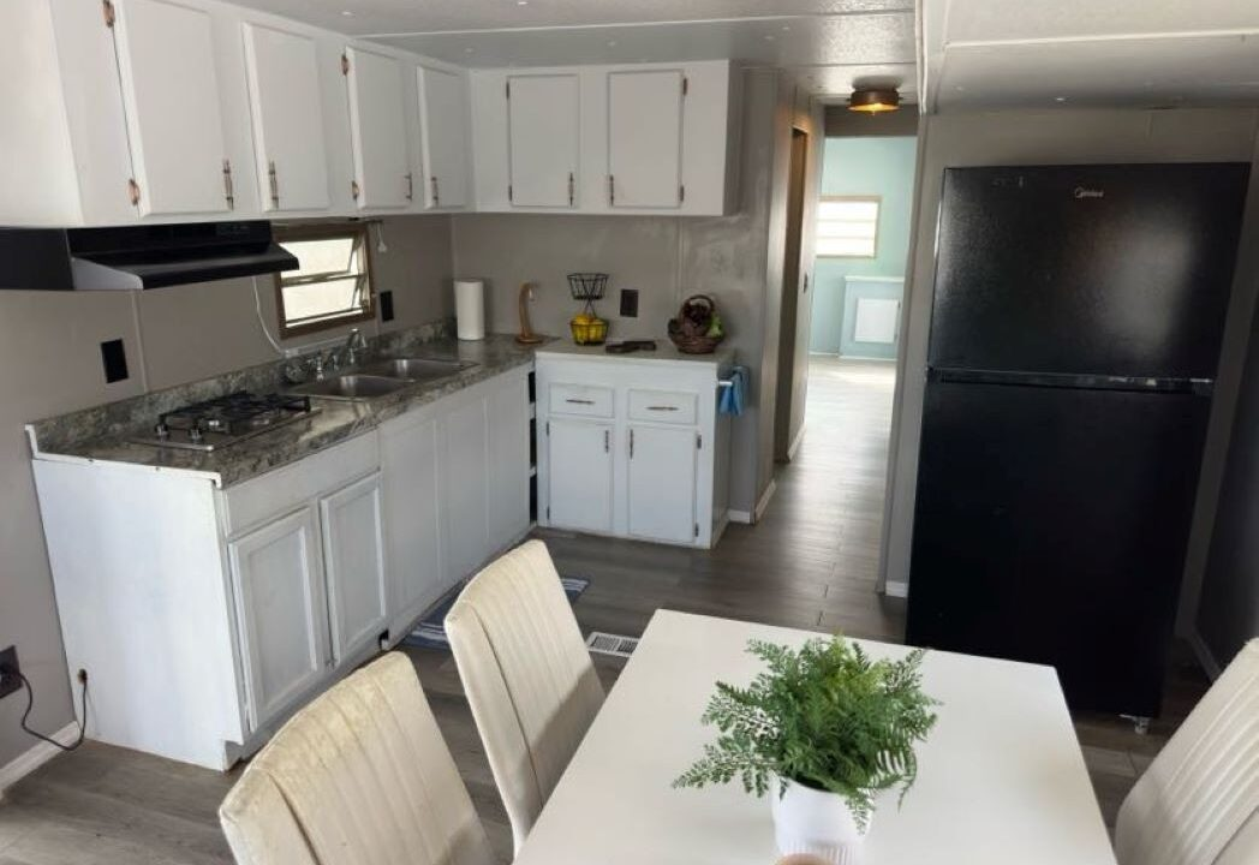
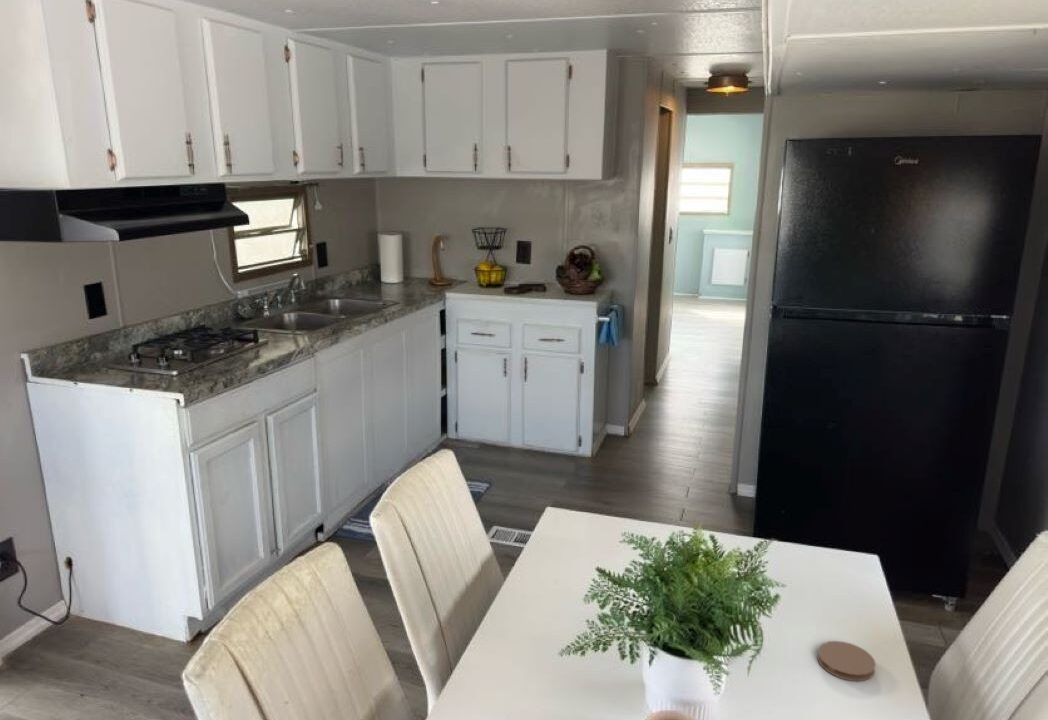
+ coaster (846, 660)
